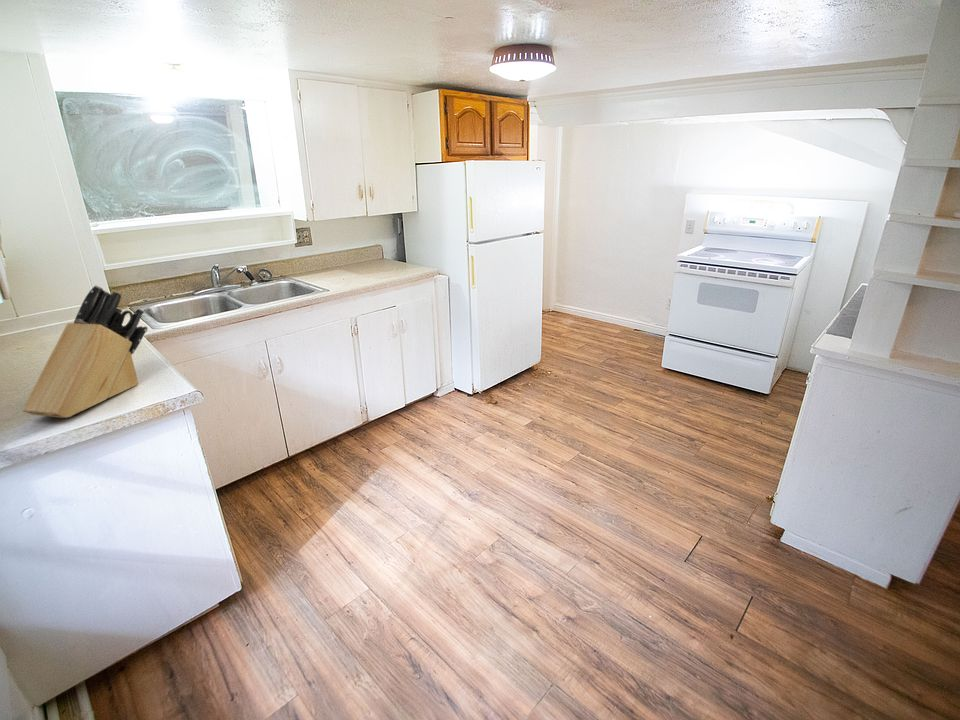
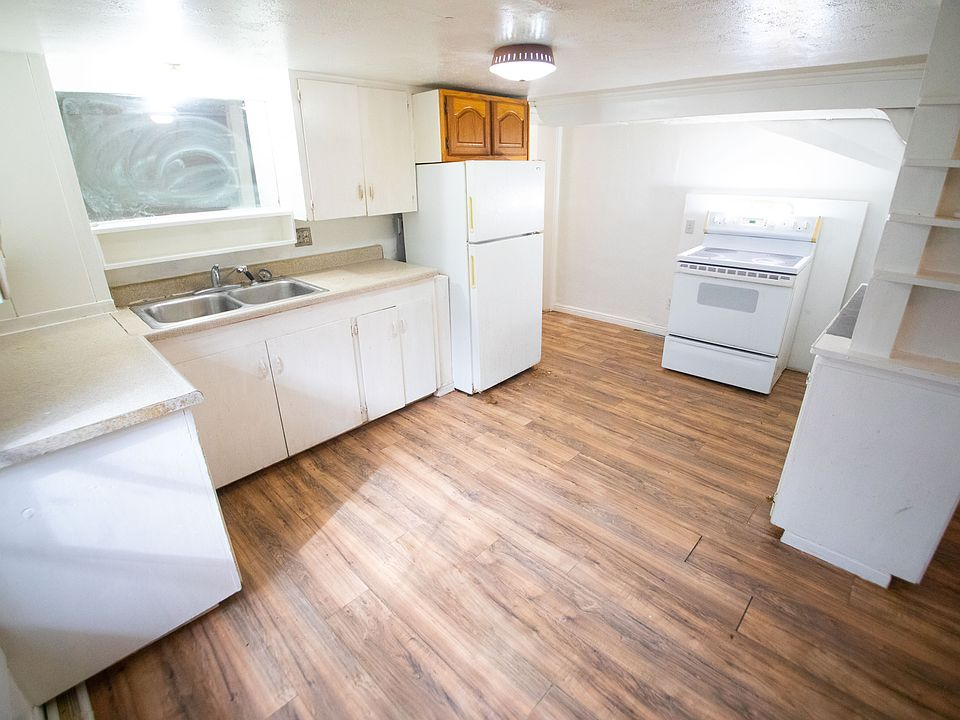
- knife block (86, 345)
